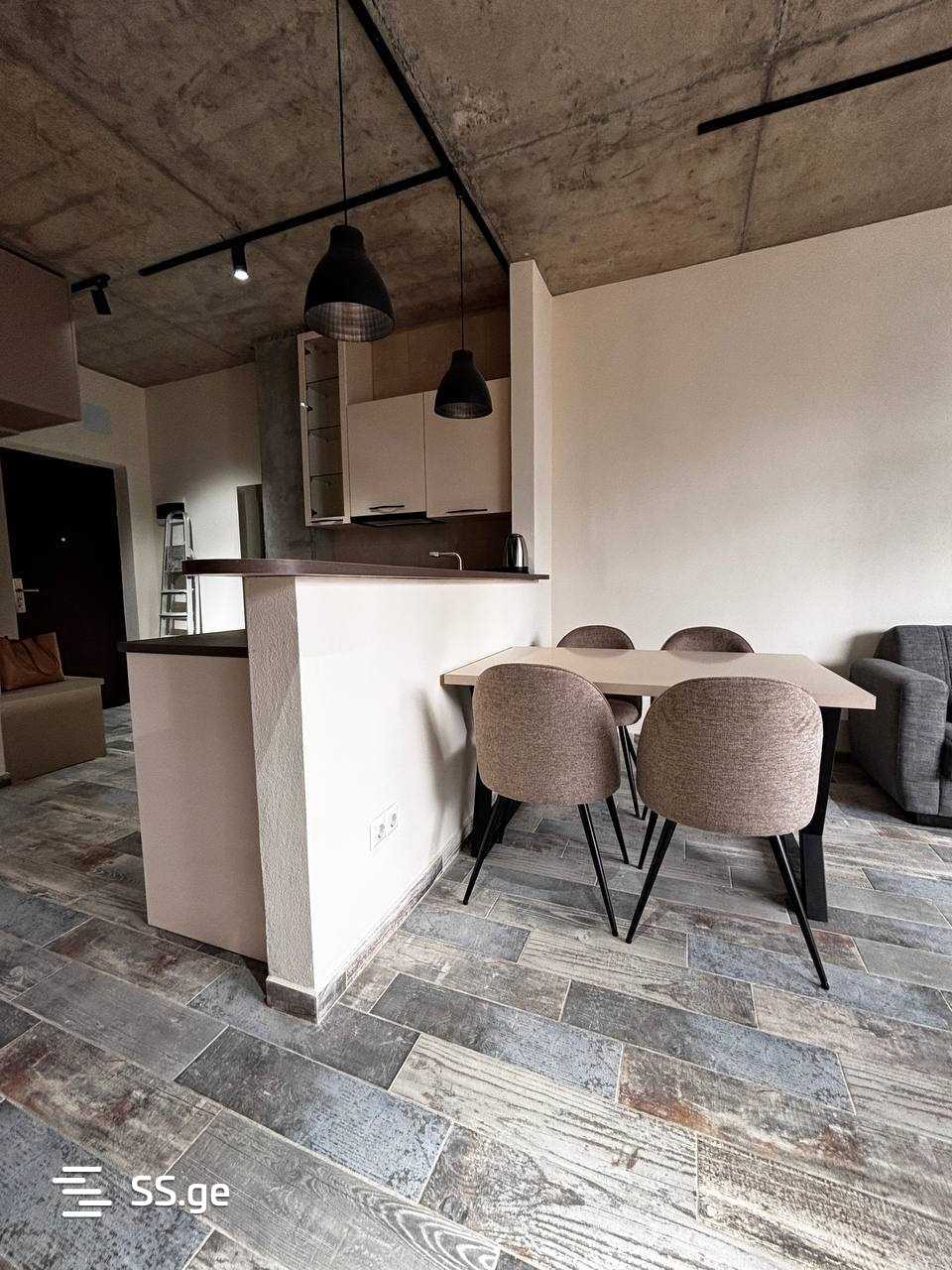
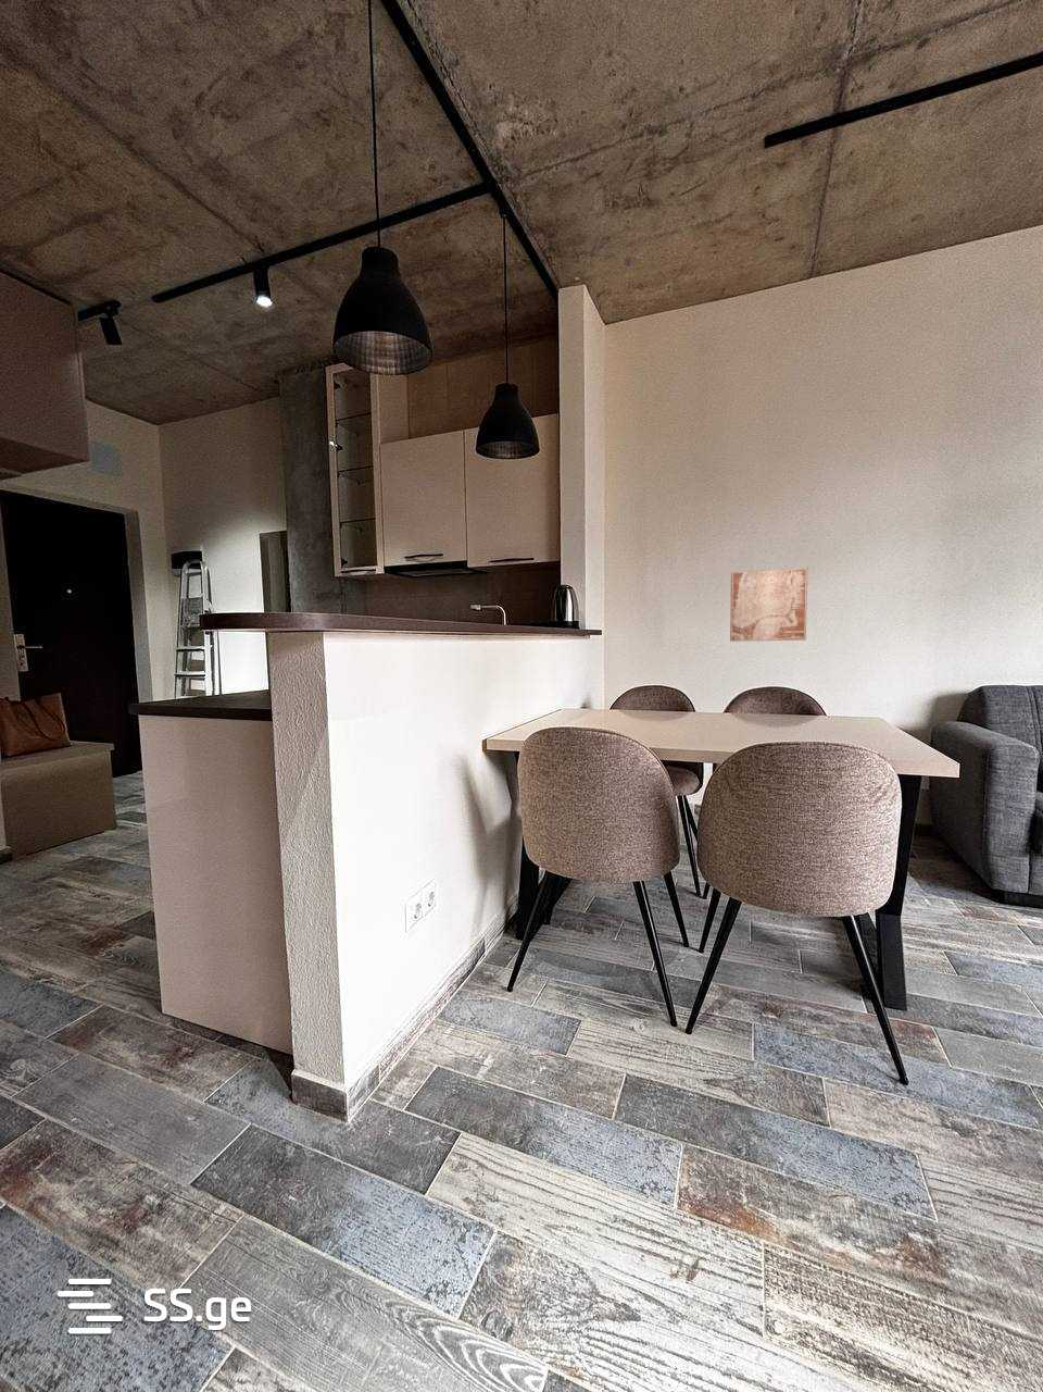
+ wall art (767, 605)
